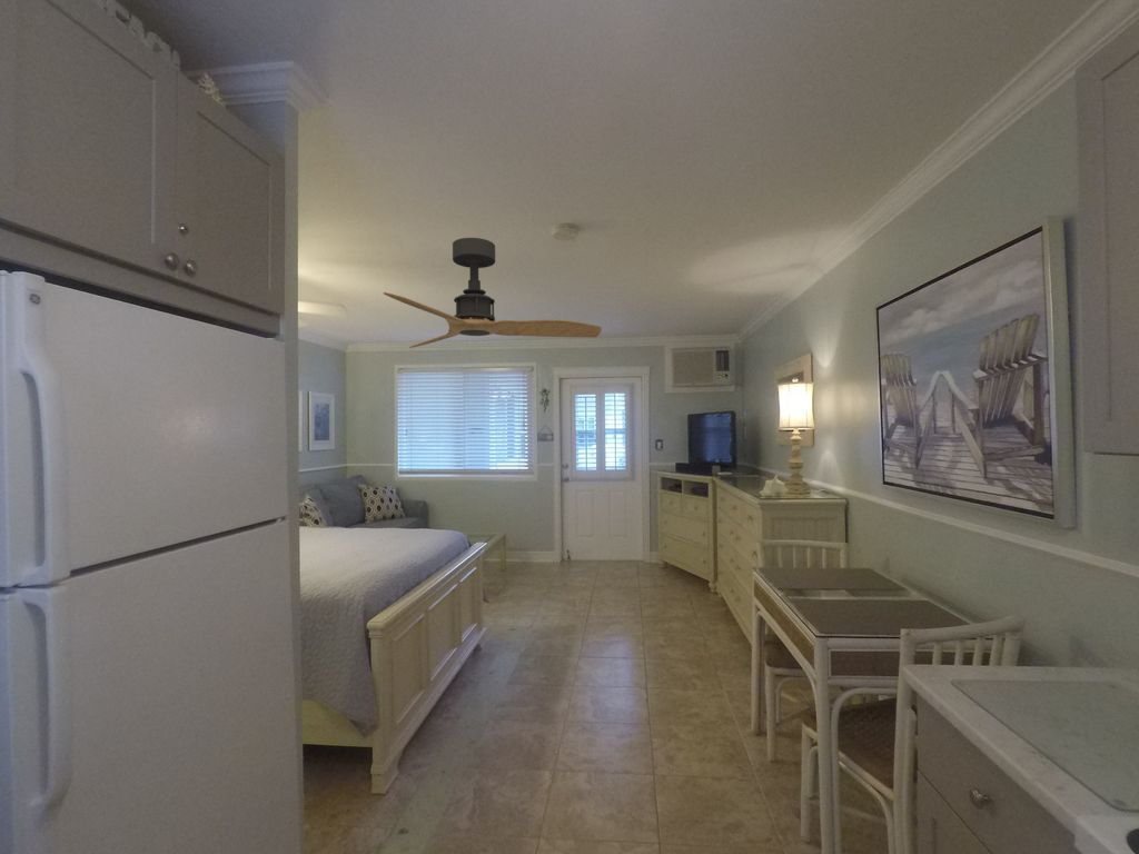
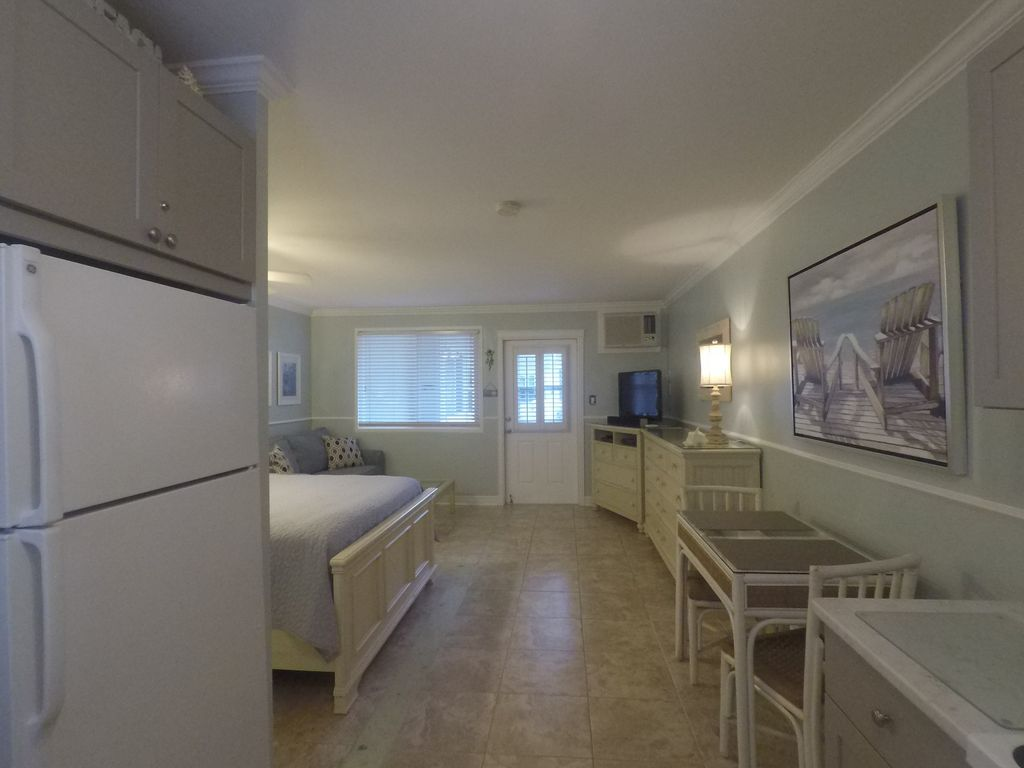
- ceiling fan (493, 299)
